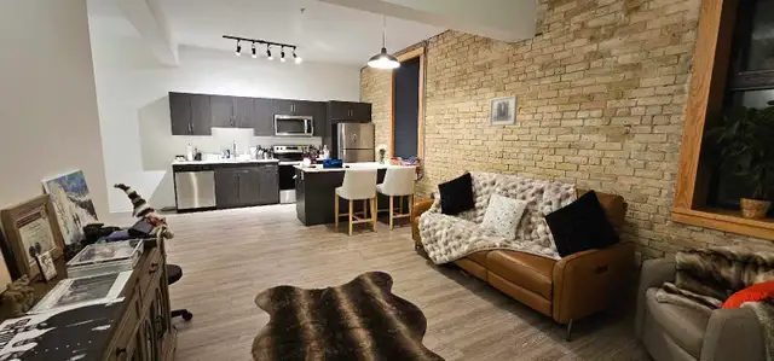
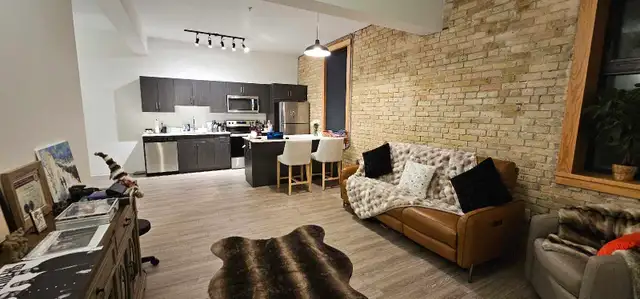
- wall art (502, 111)
